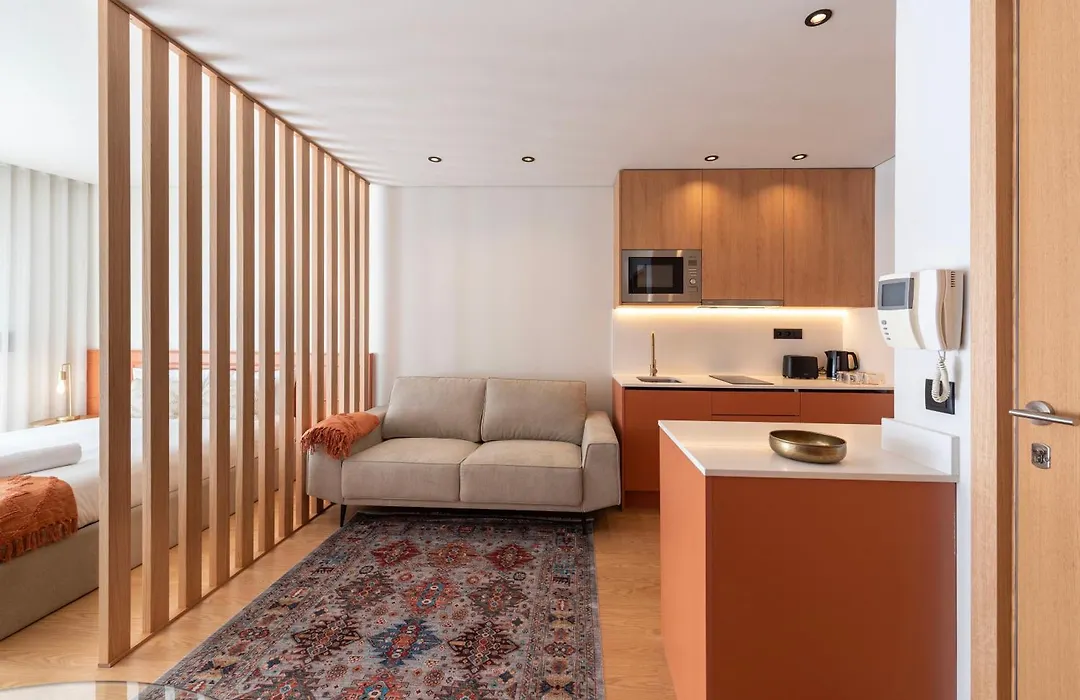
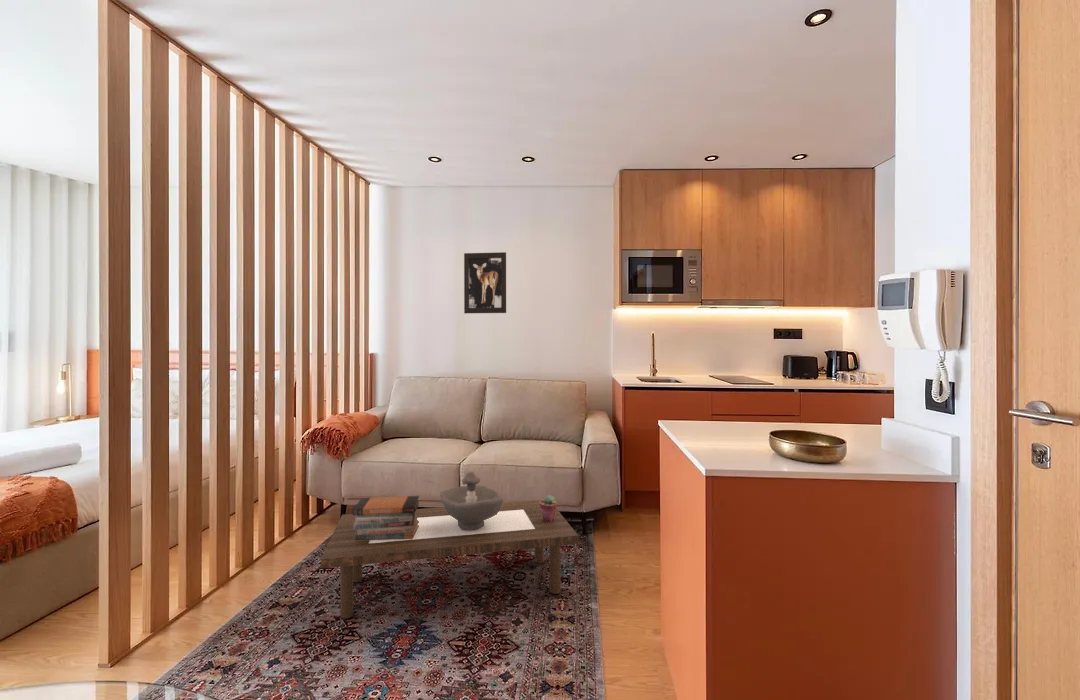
+ coffee table (453, 554)
+ potted succulent (548, 506)
+ decorative bowl (470, 497)
+ book stack (387, 517)
+ wall art (485, 283)
